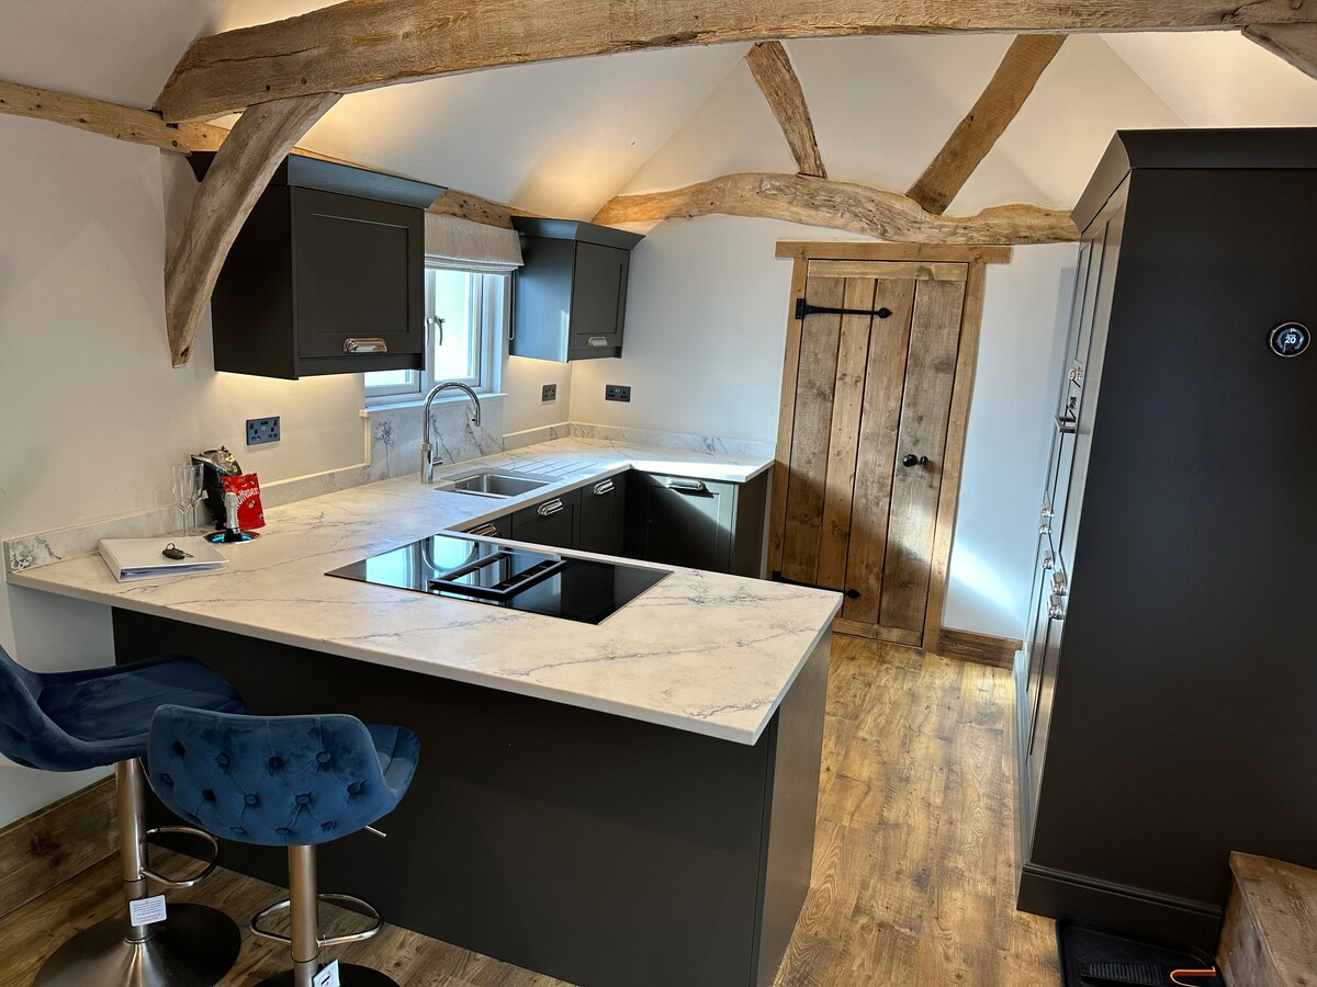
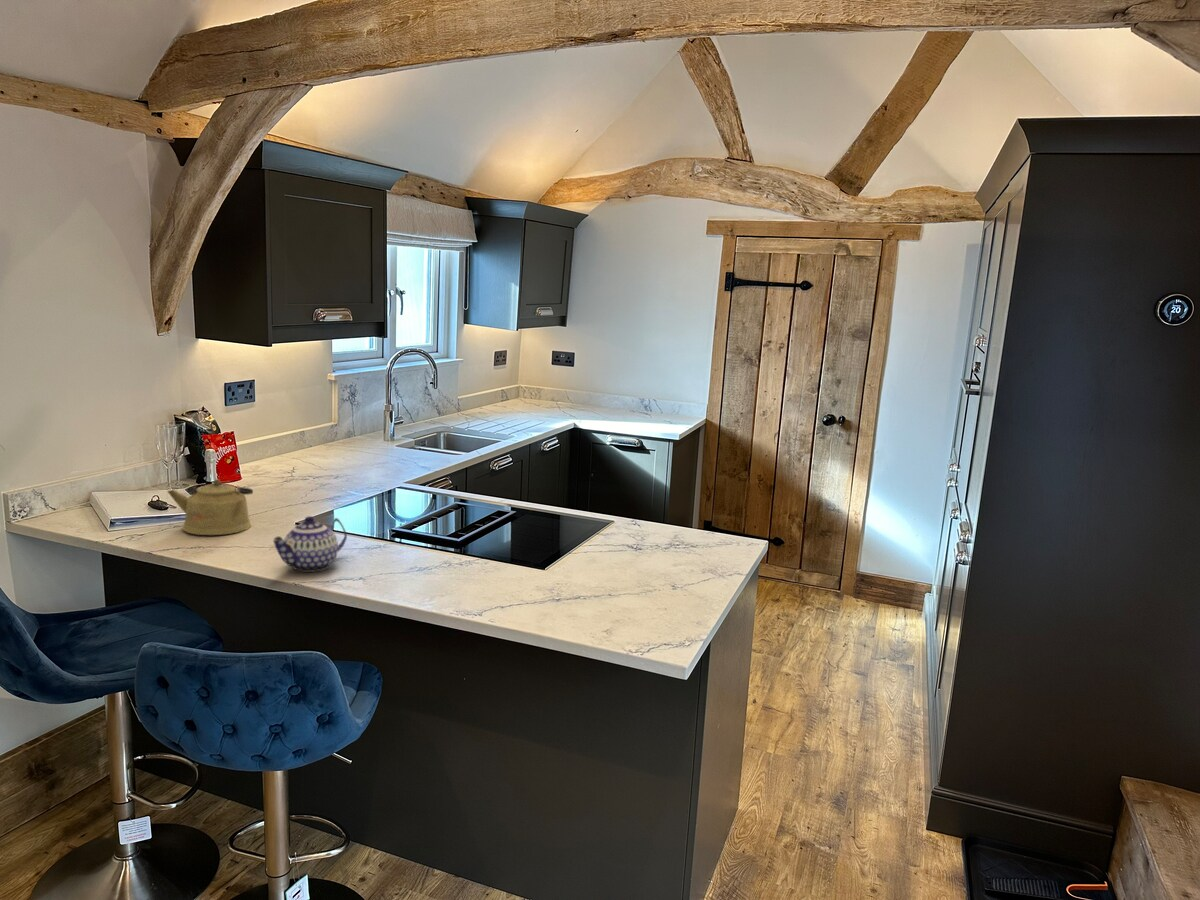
+ teapot (311, 541)
+ kettle (209, 502)
